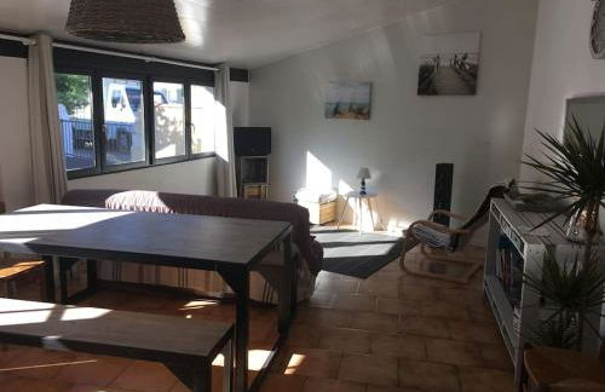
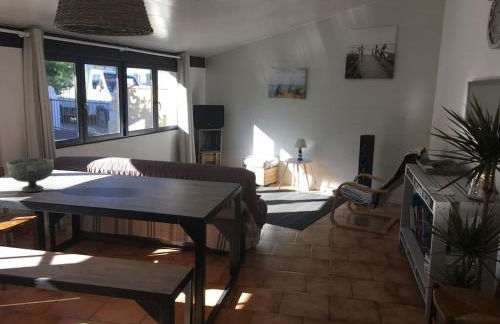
+ decorative bowl (31, 175)
